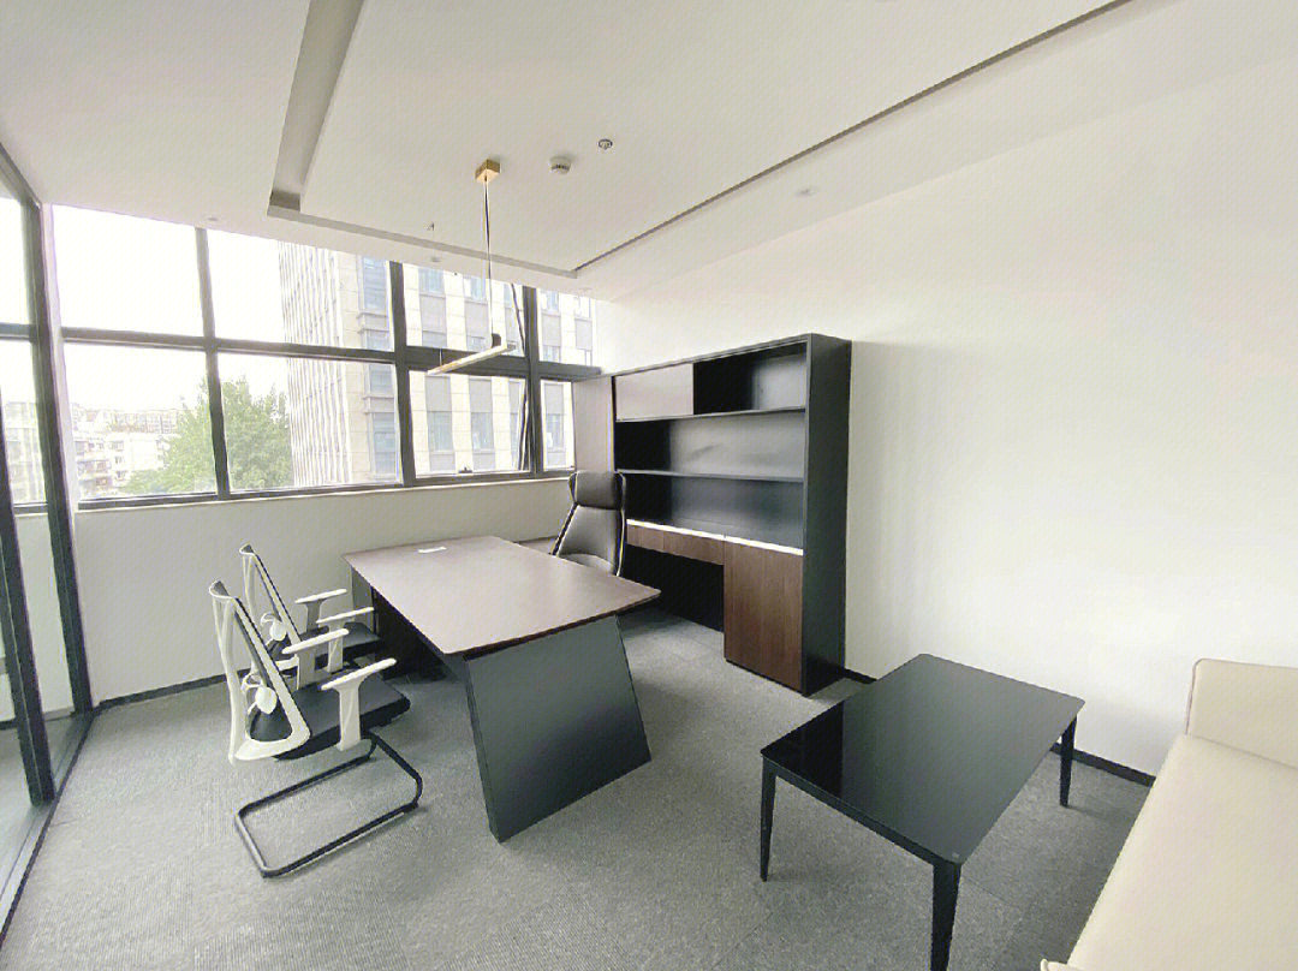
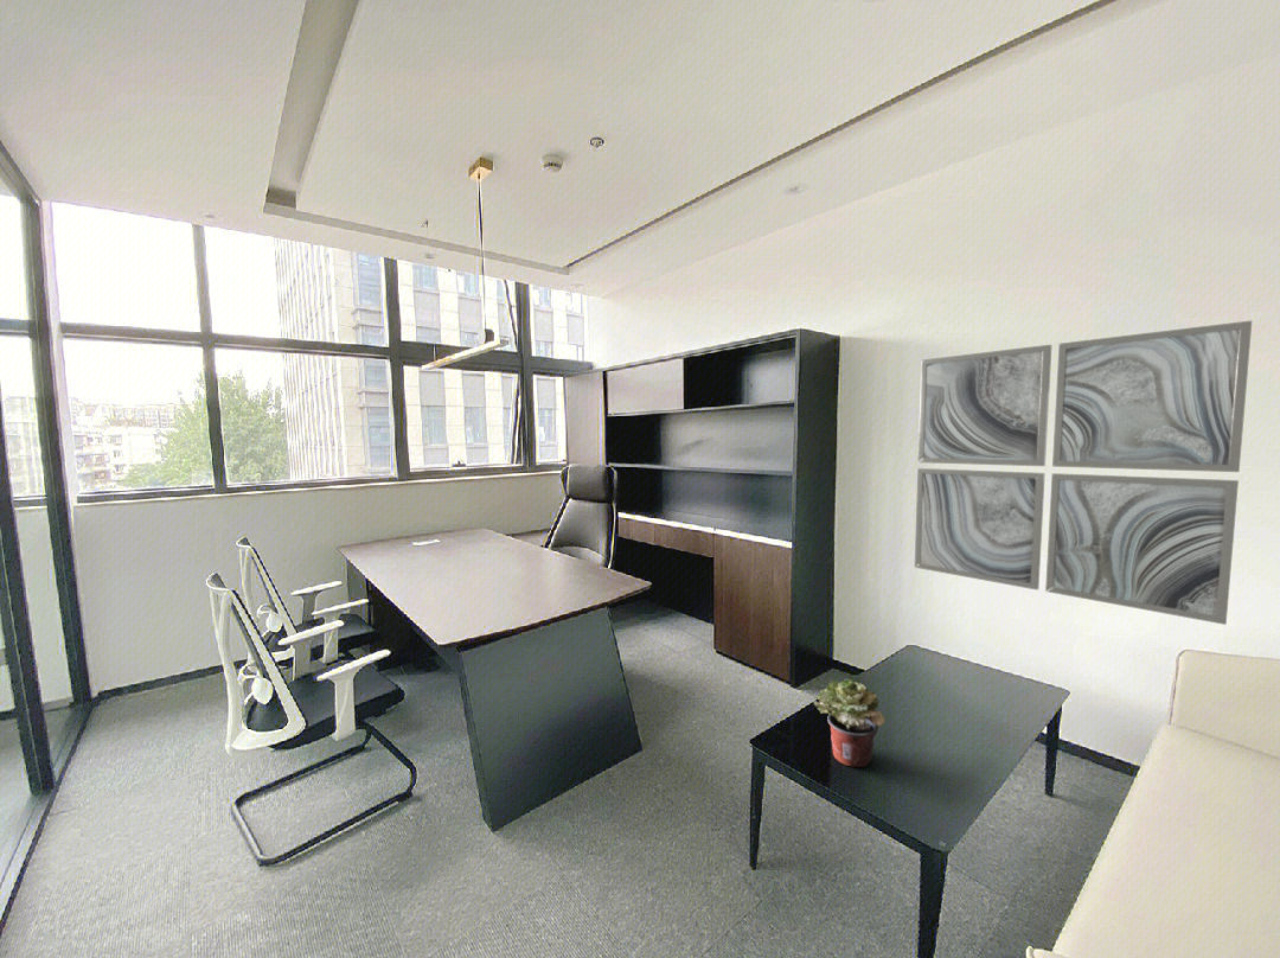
+ potted plant (847, 718)
+ wall art (1052, 466)
